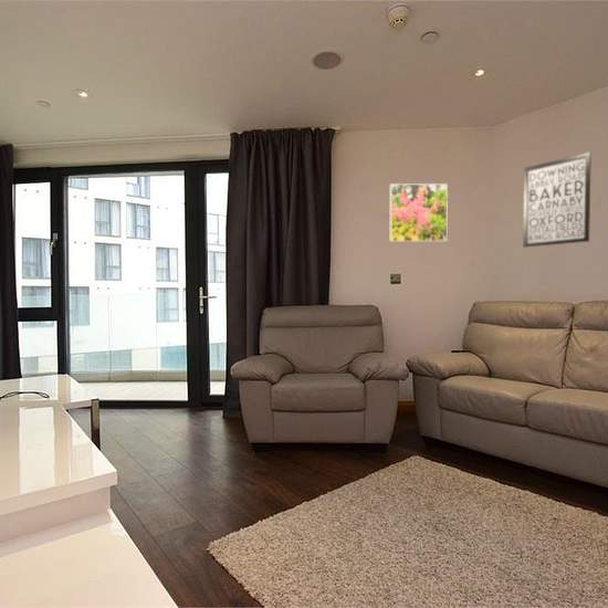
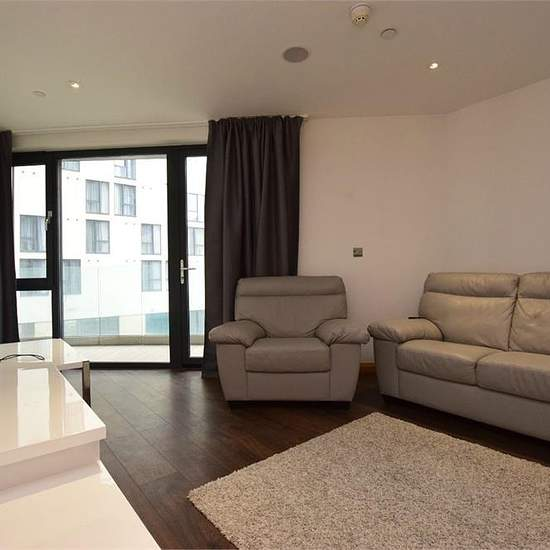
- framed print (418, 212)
- wall art (555, 202)
